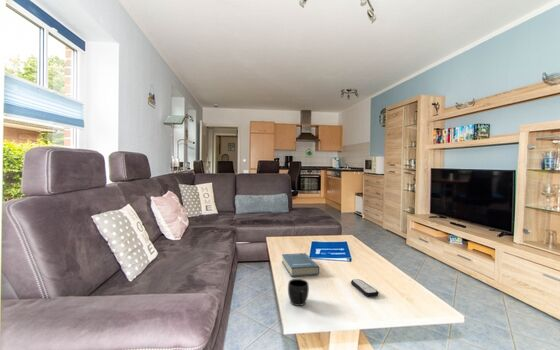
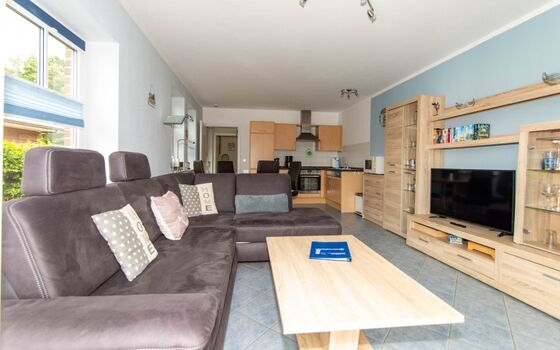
- mug (298, 293)
- remote control (363, 287)
- book (299, 263)
